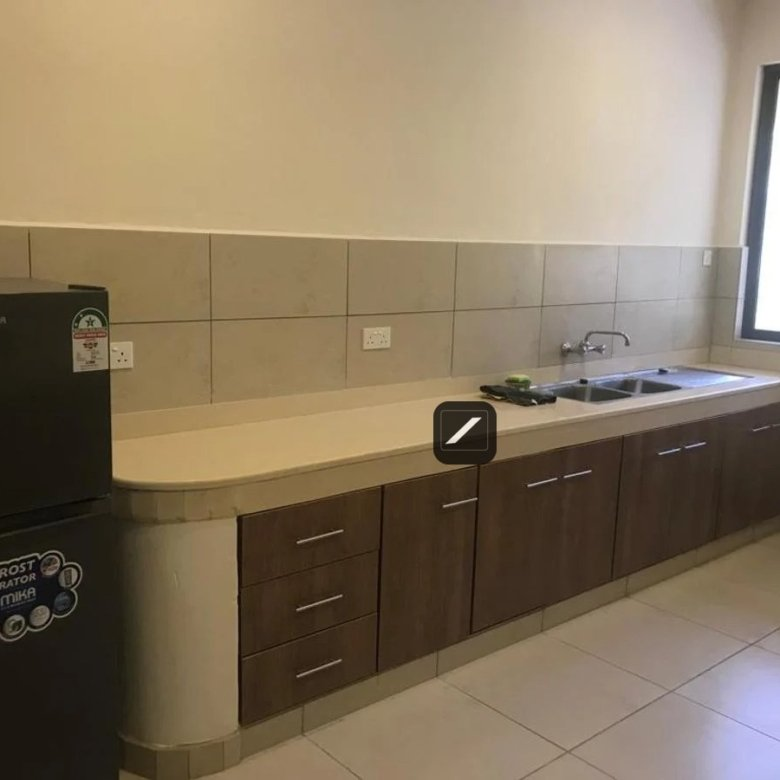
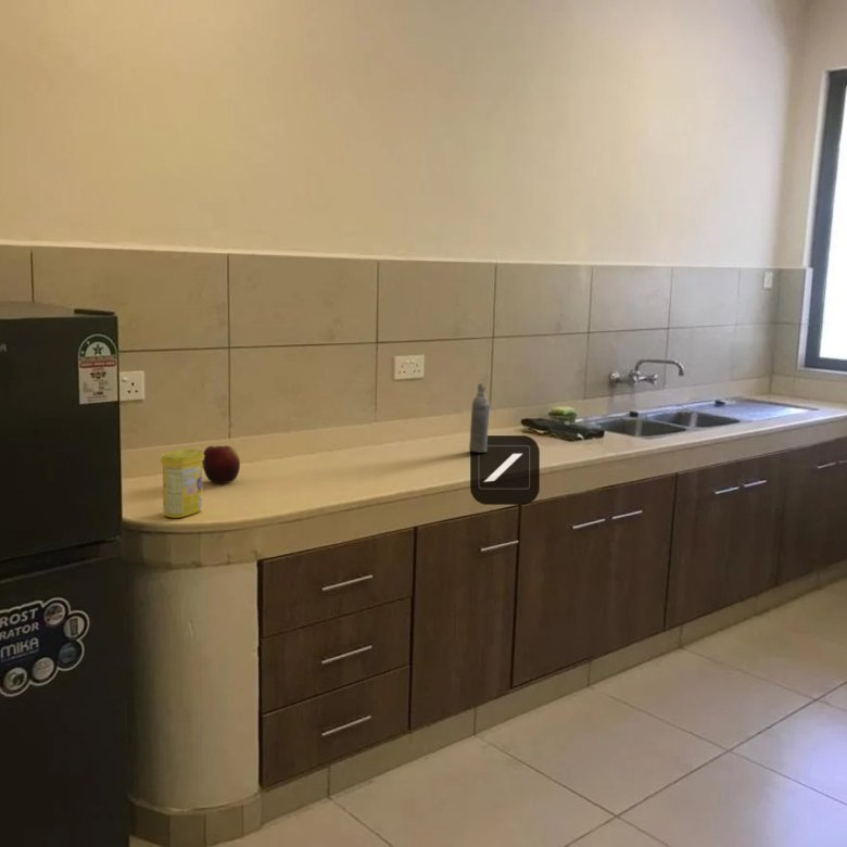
+ aerosol can (479, 417)
+ canister (182, 483)
+ apple (220, 464)
